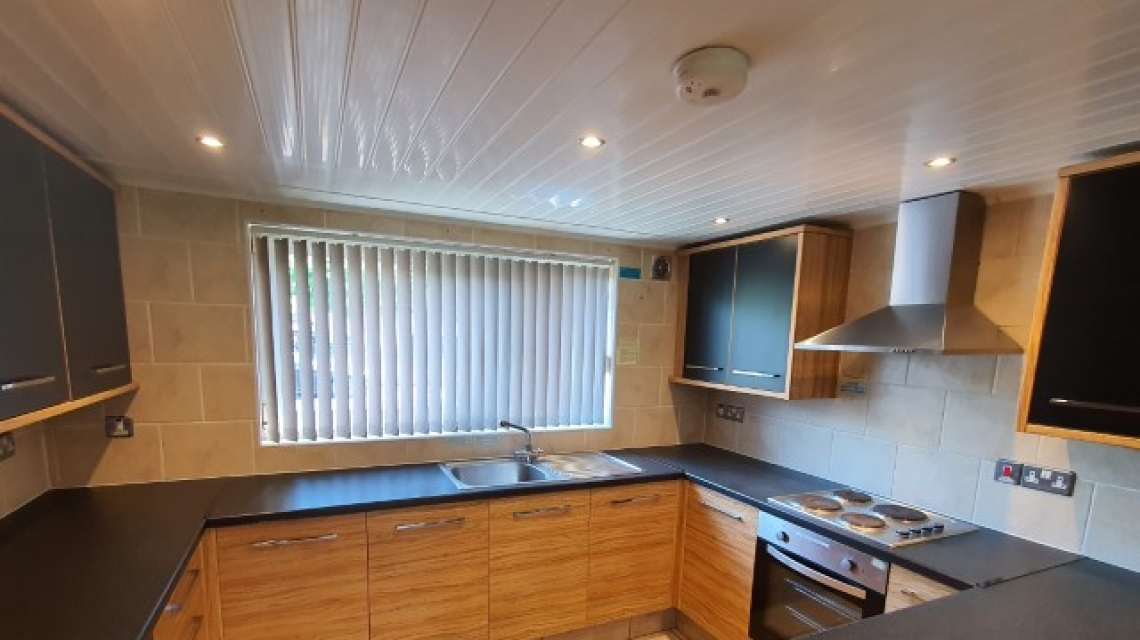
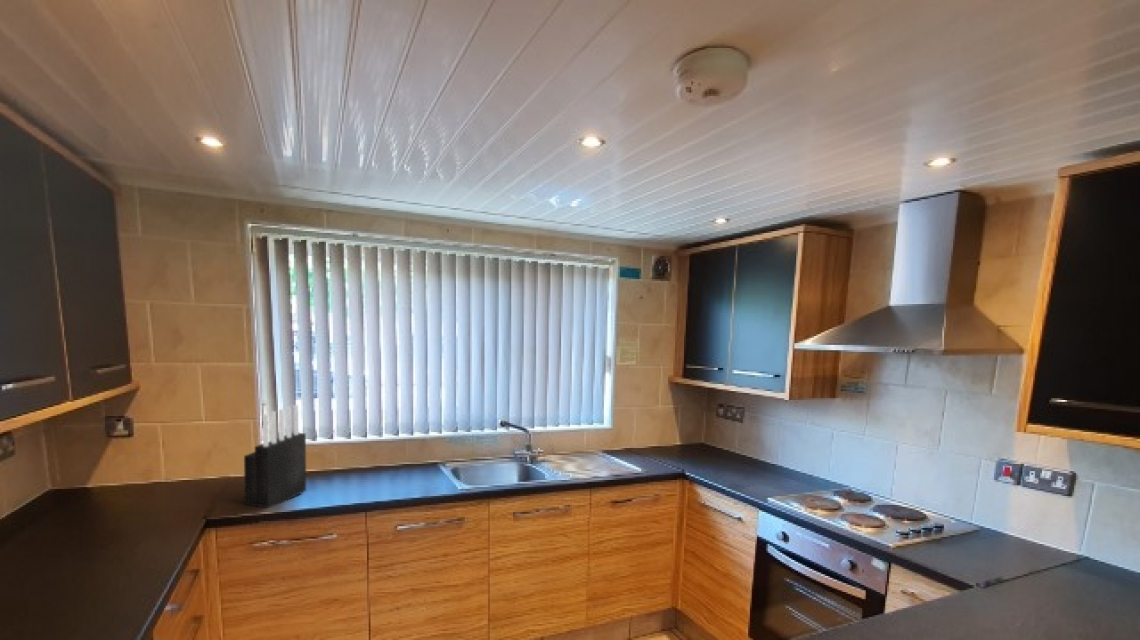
+ knife block (273, 453)
